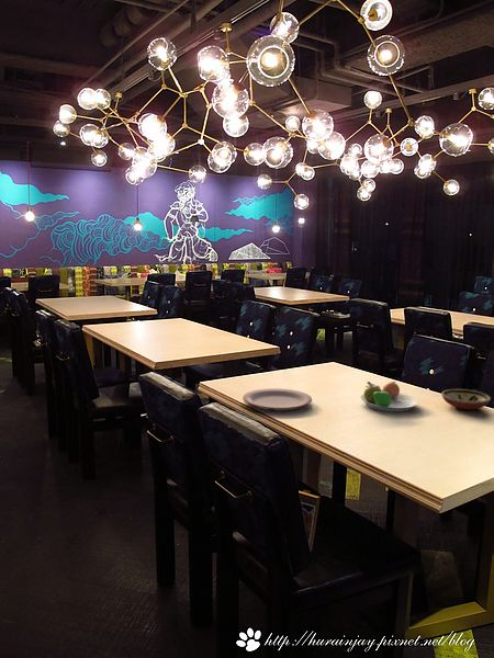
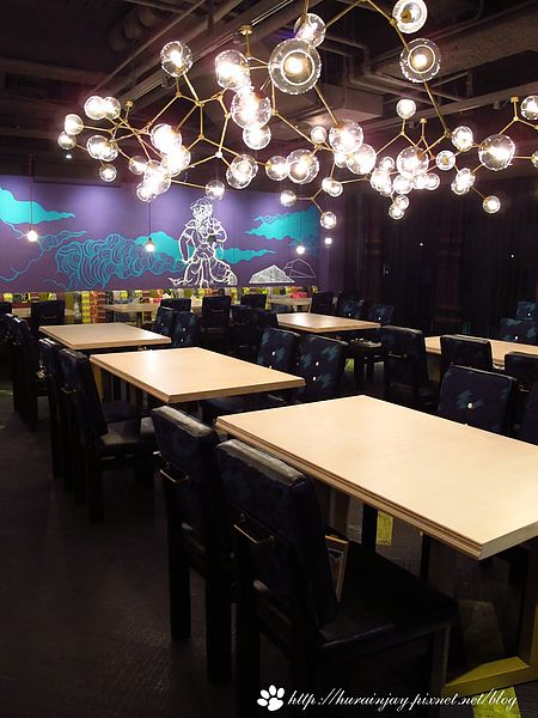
- fruit bowl (388, 394)
- plate (277, 400)
- decorative bowl (465, 400)
